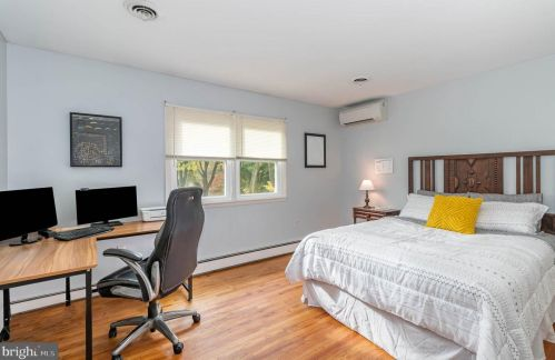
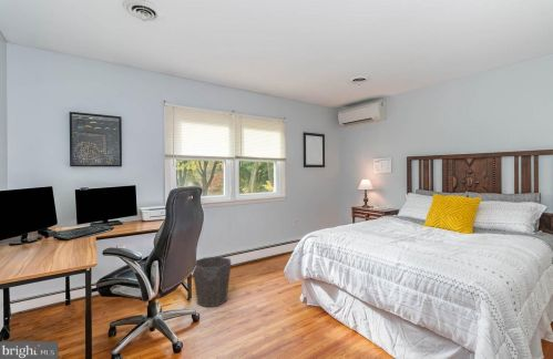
+ waste bin (212, 281)
